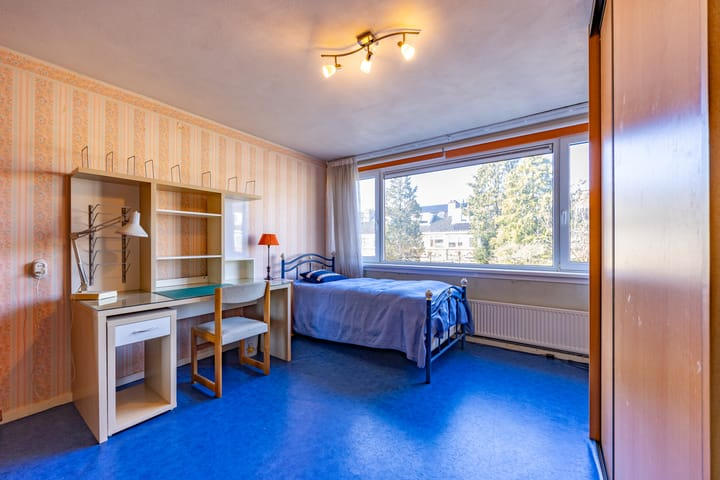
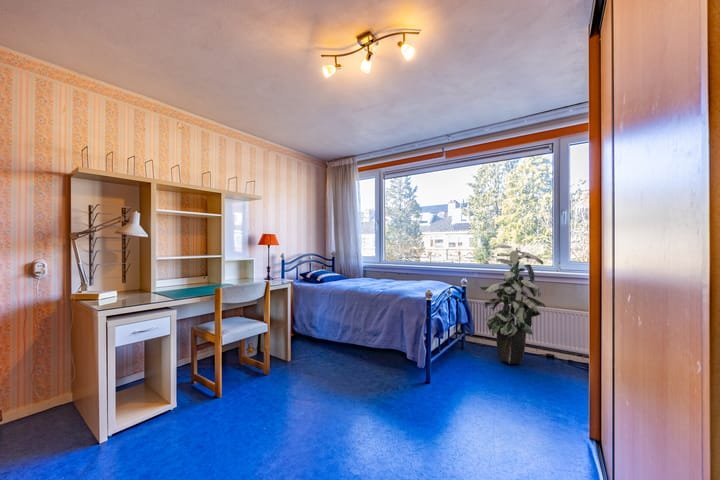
+ indoor plant (510, 302)
